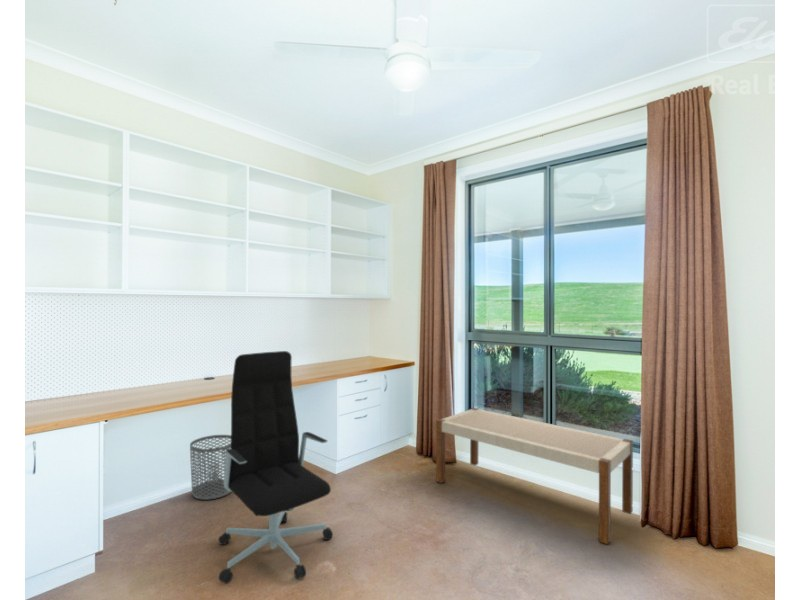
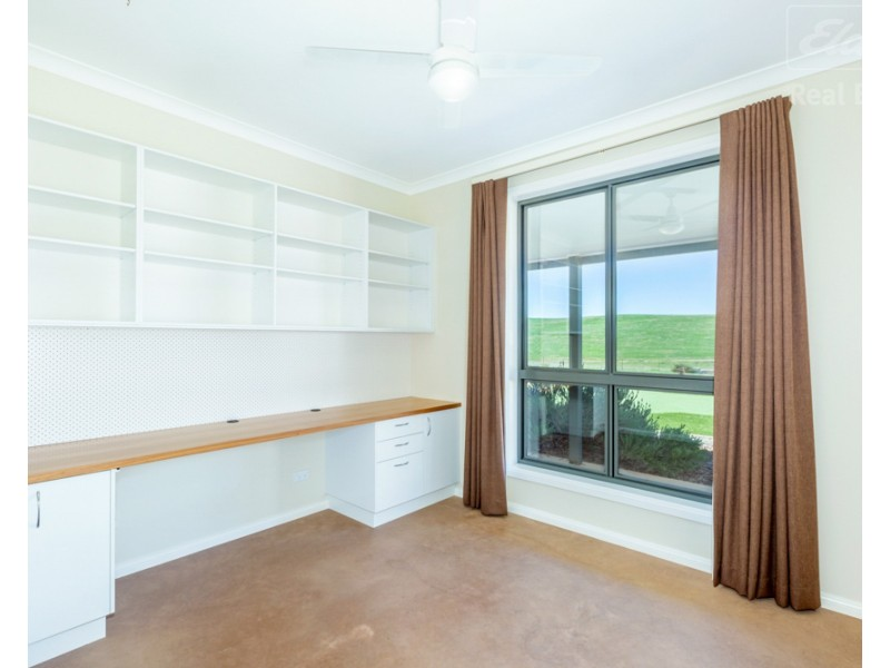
- bench (528, 454)
- waste bin (213, 466)
- office chair (276, 453)
